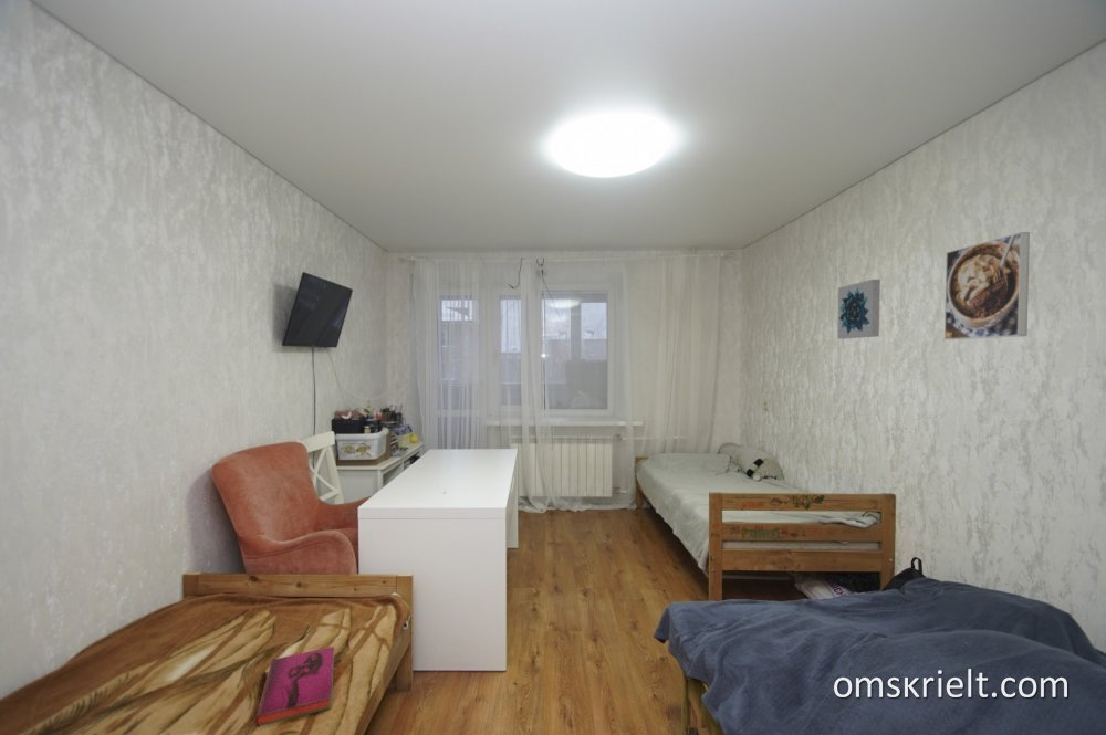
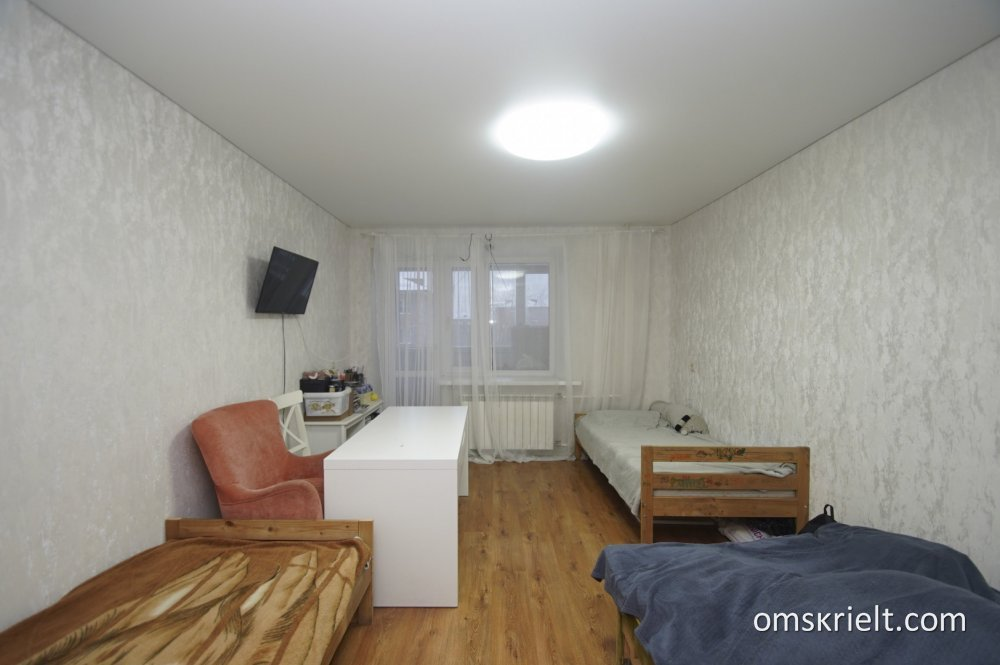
- wall art (857, 311)
- hardback book (299, 682)
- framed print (982, 291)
